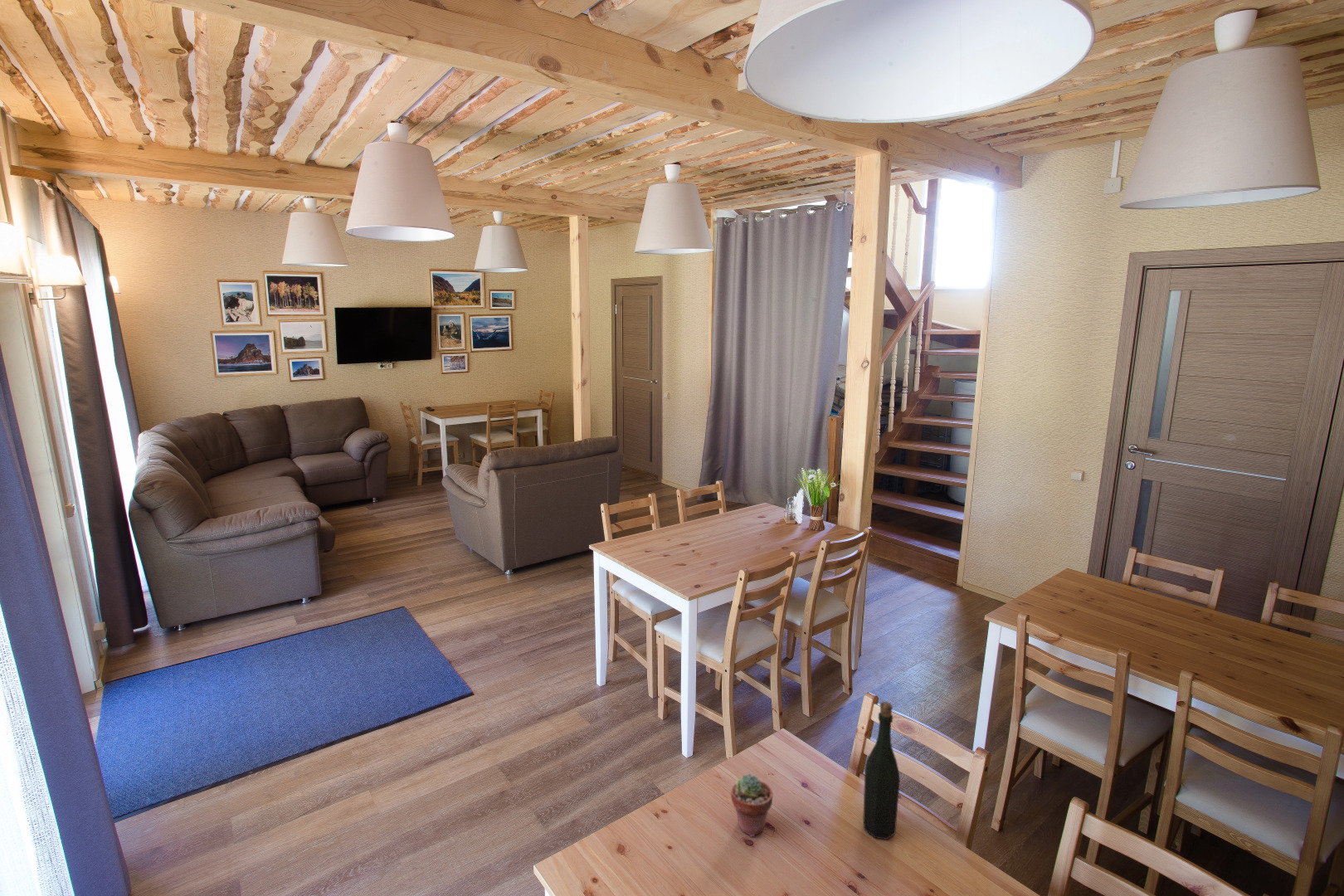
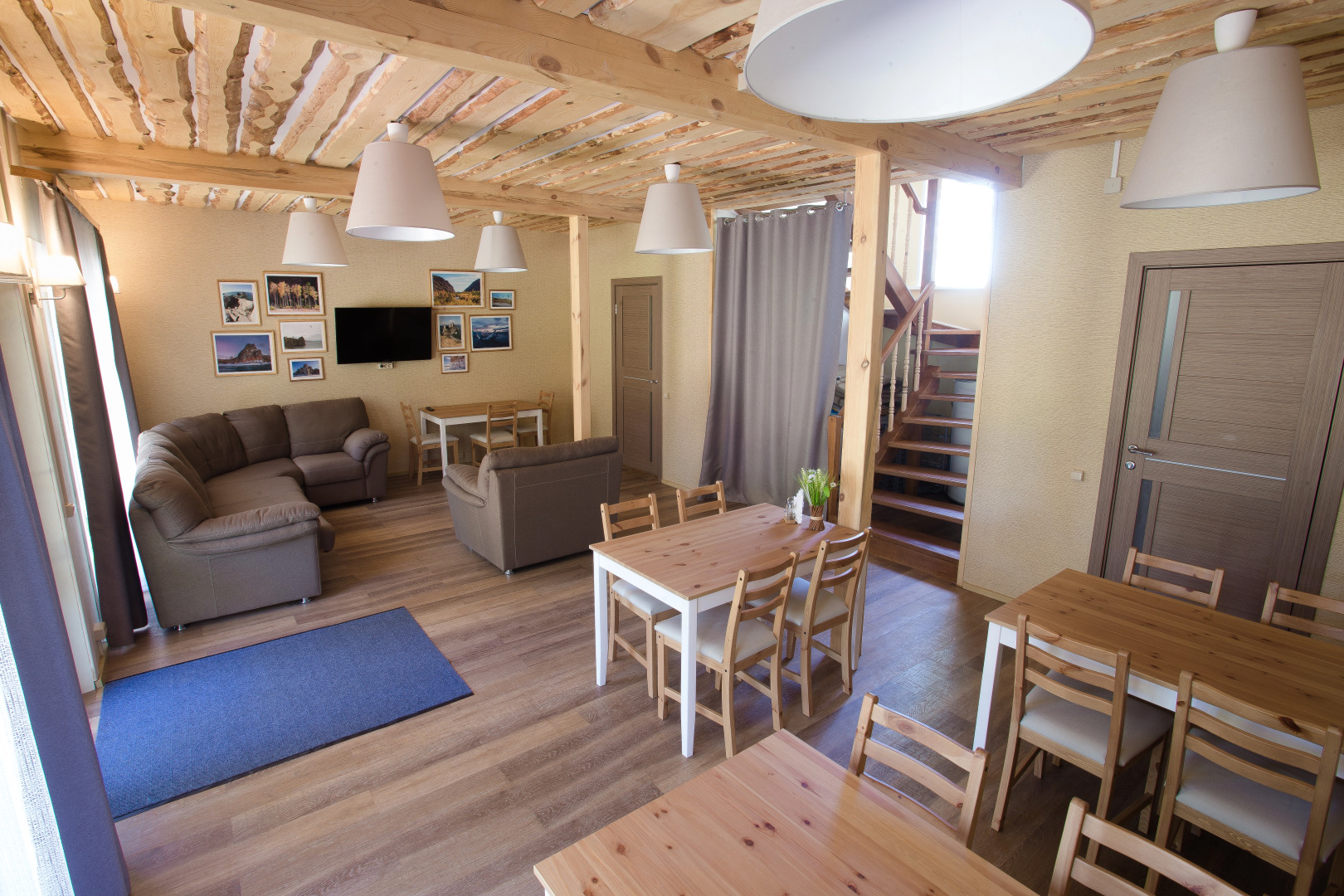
- potted succulent (752, 801)
- bottle (882, 767)
